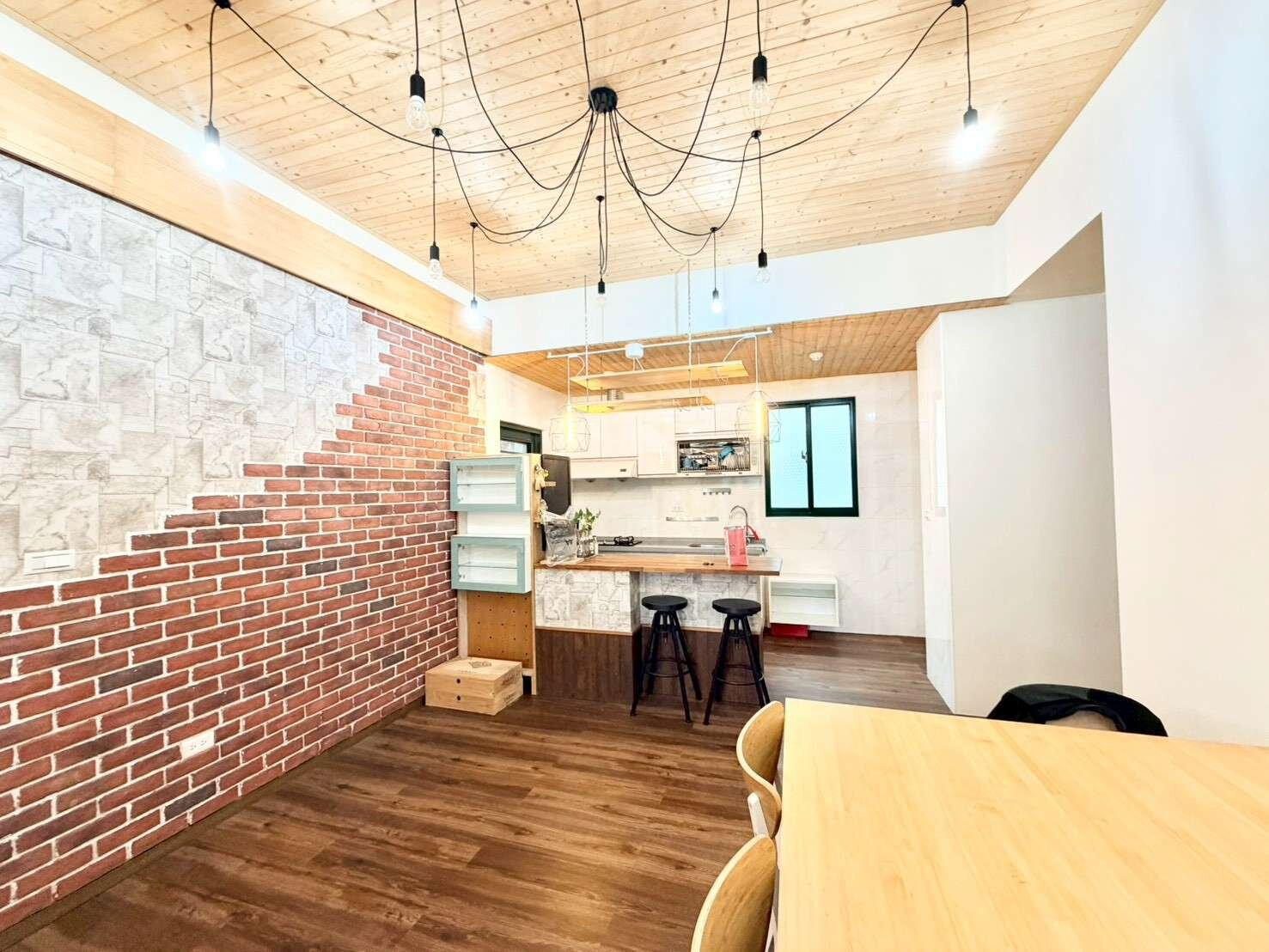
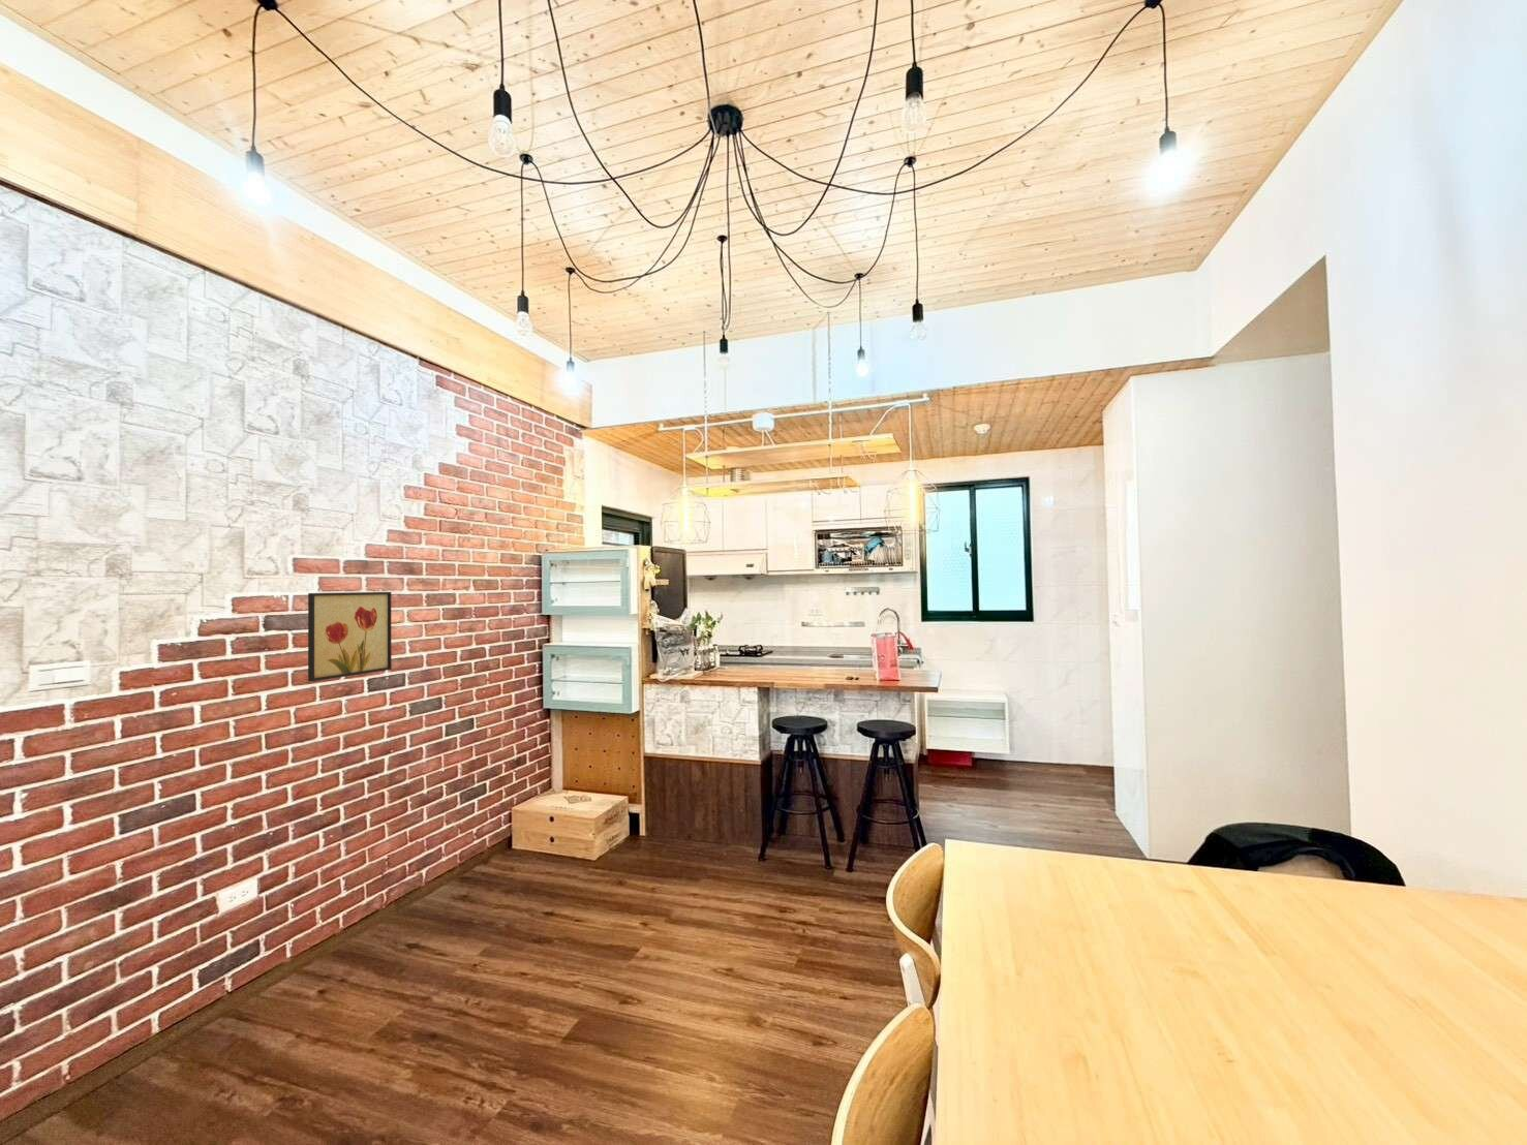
+ wall art (350, 634)
